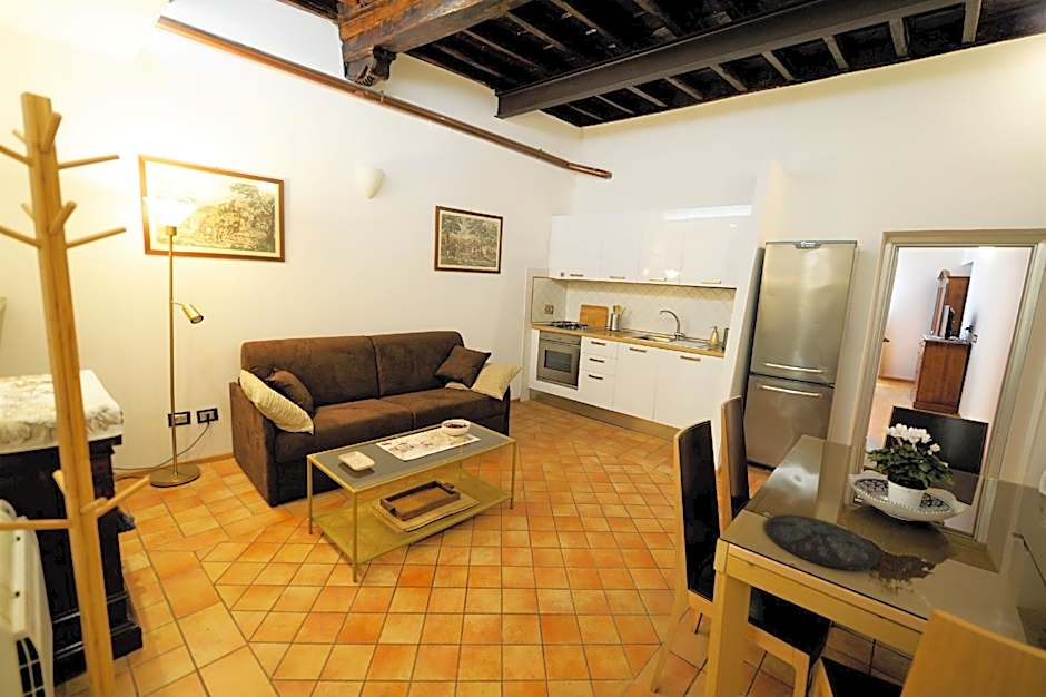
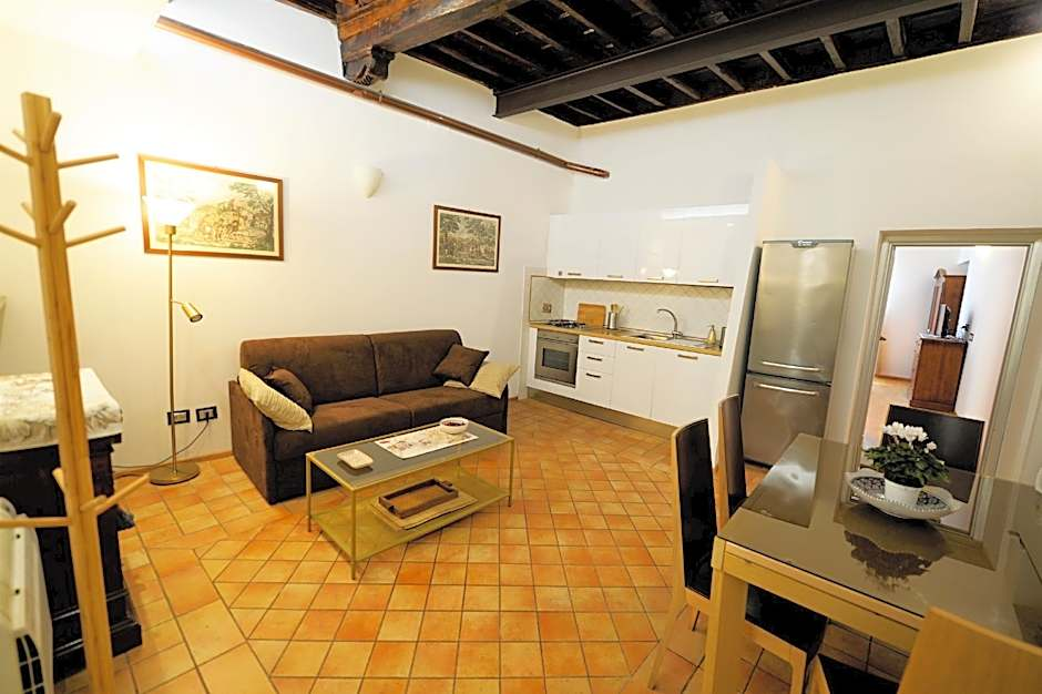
- plate (819, 534)
